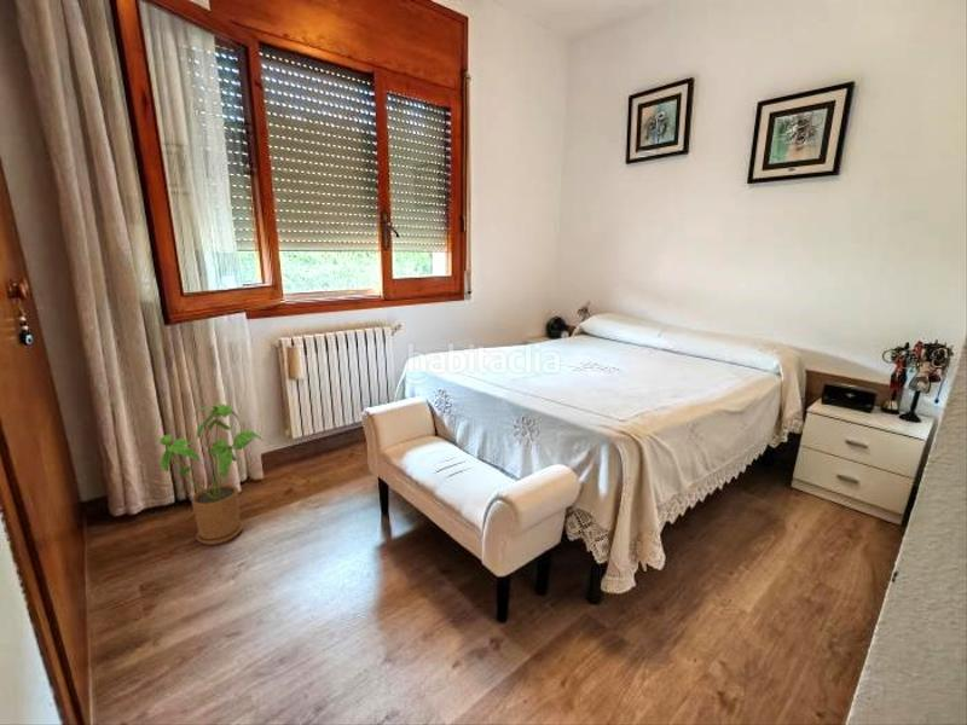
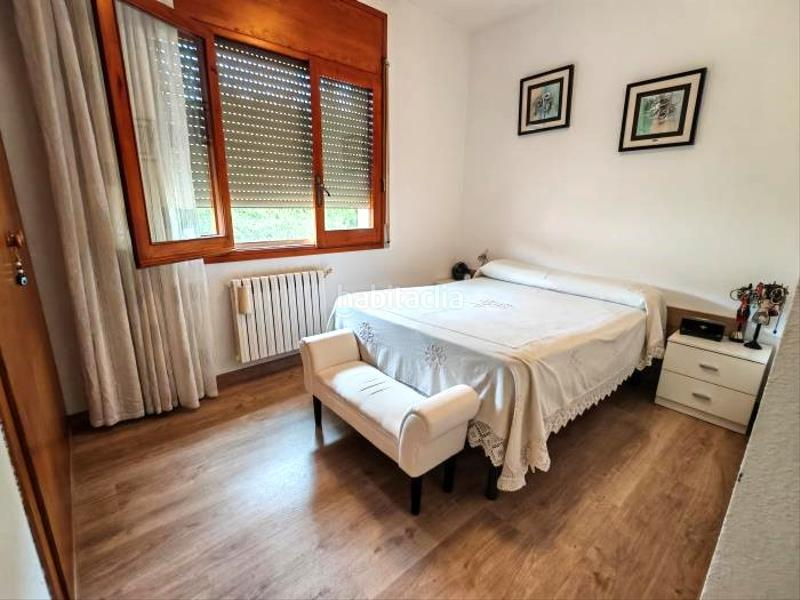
- house plant (219, 472)
